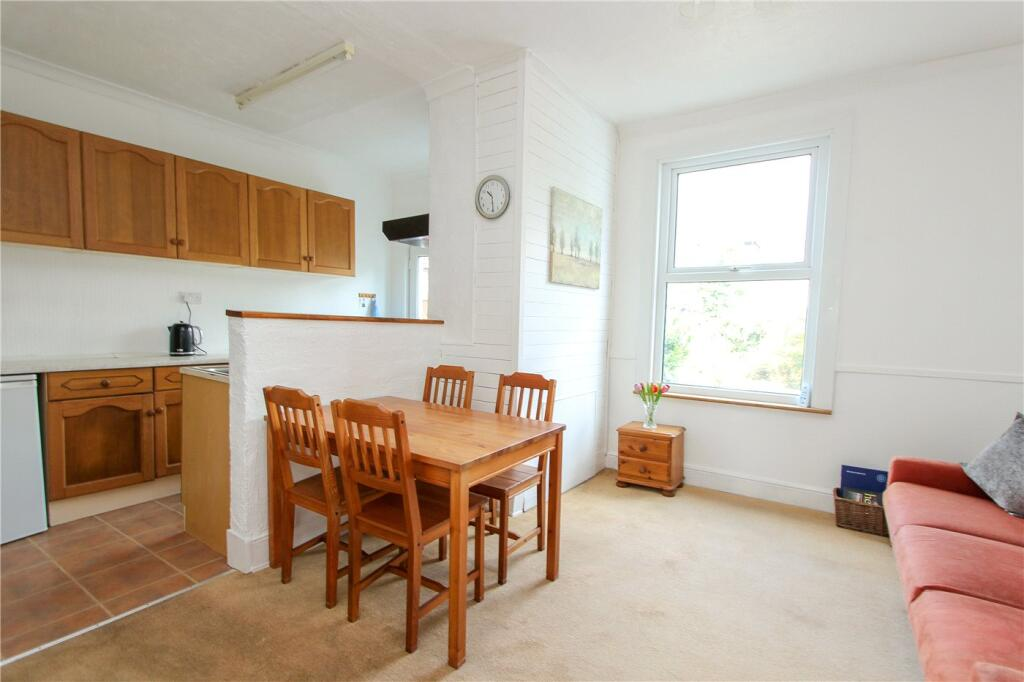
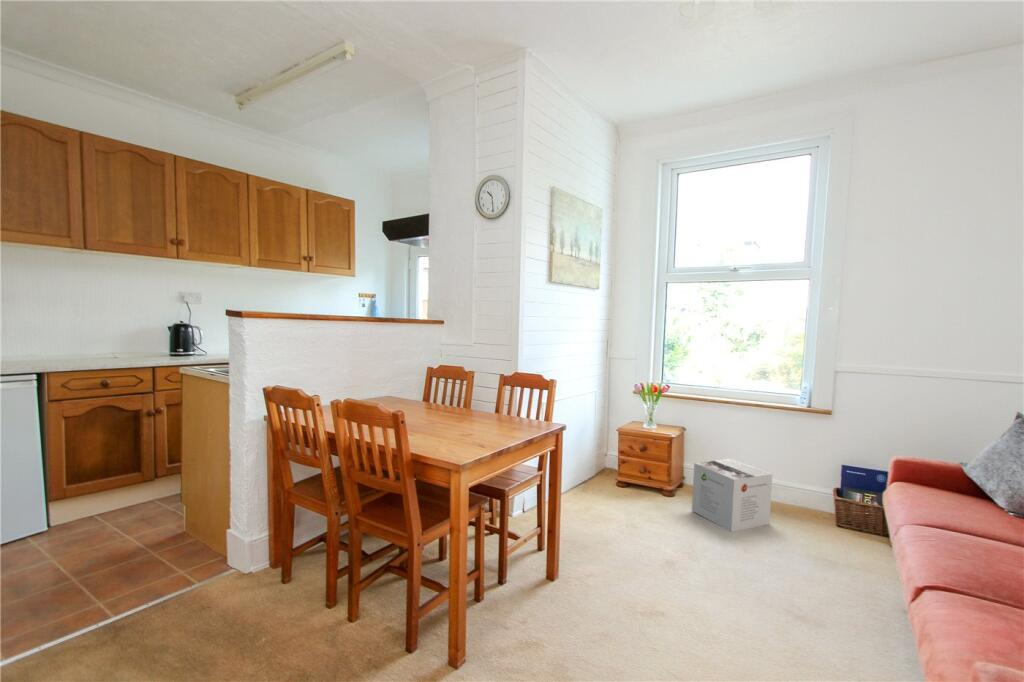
+ cardboard box (730, 492)
